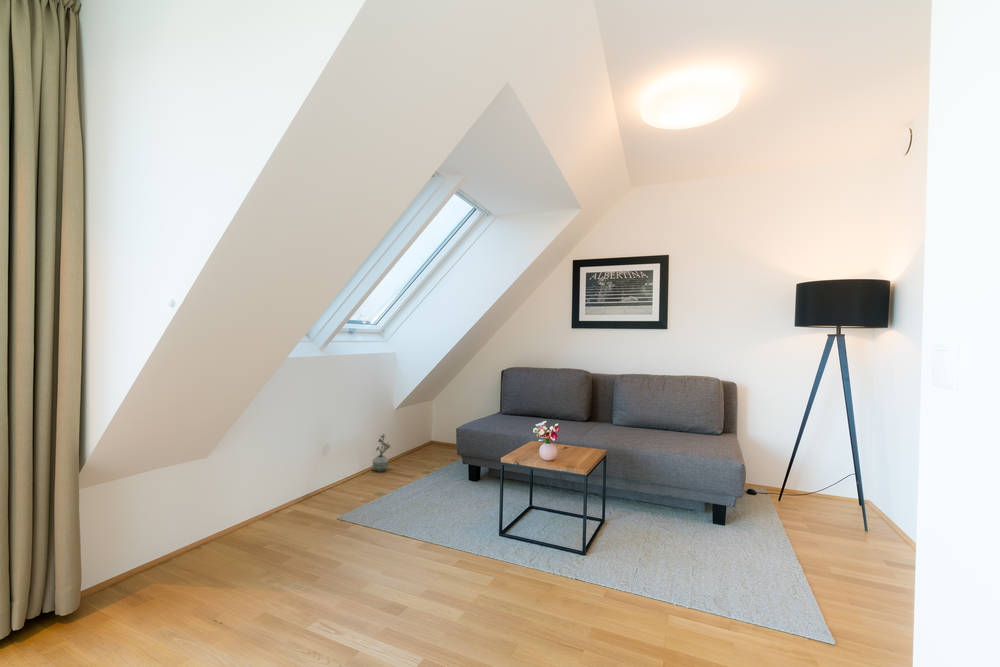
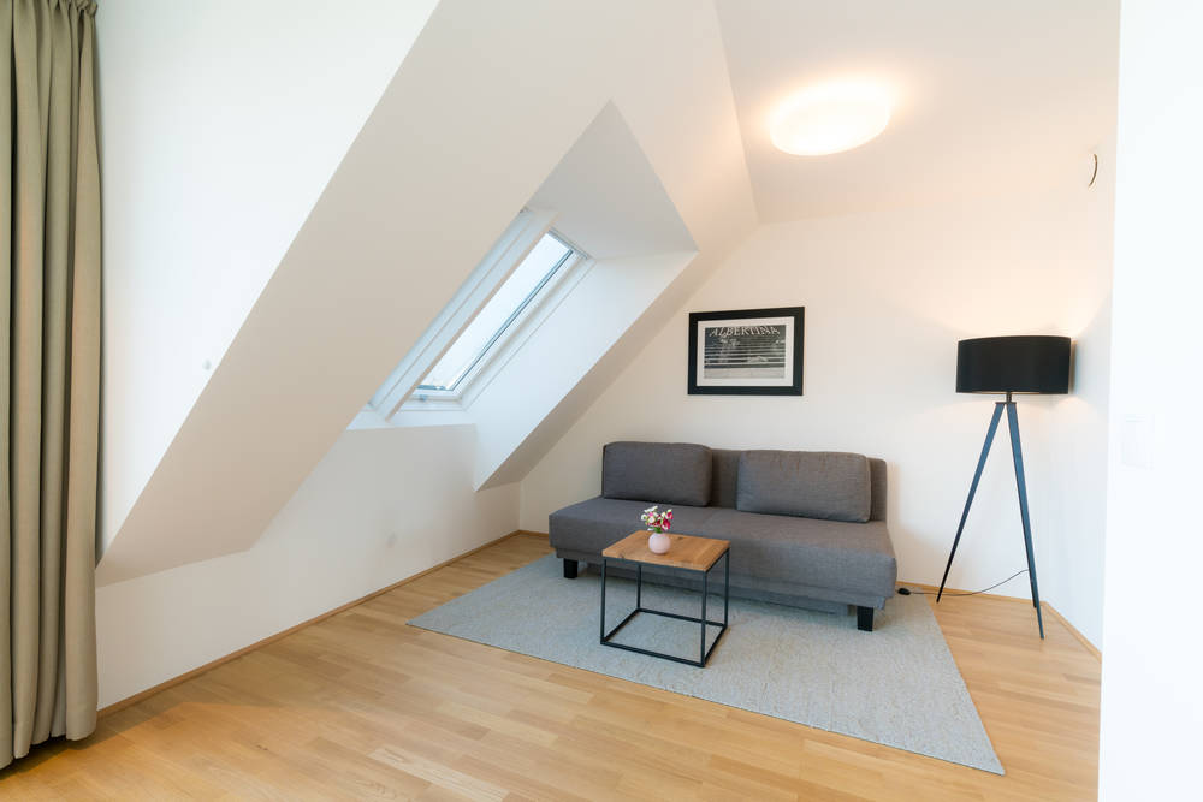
- potted plant (382, 452)
